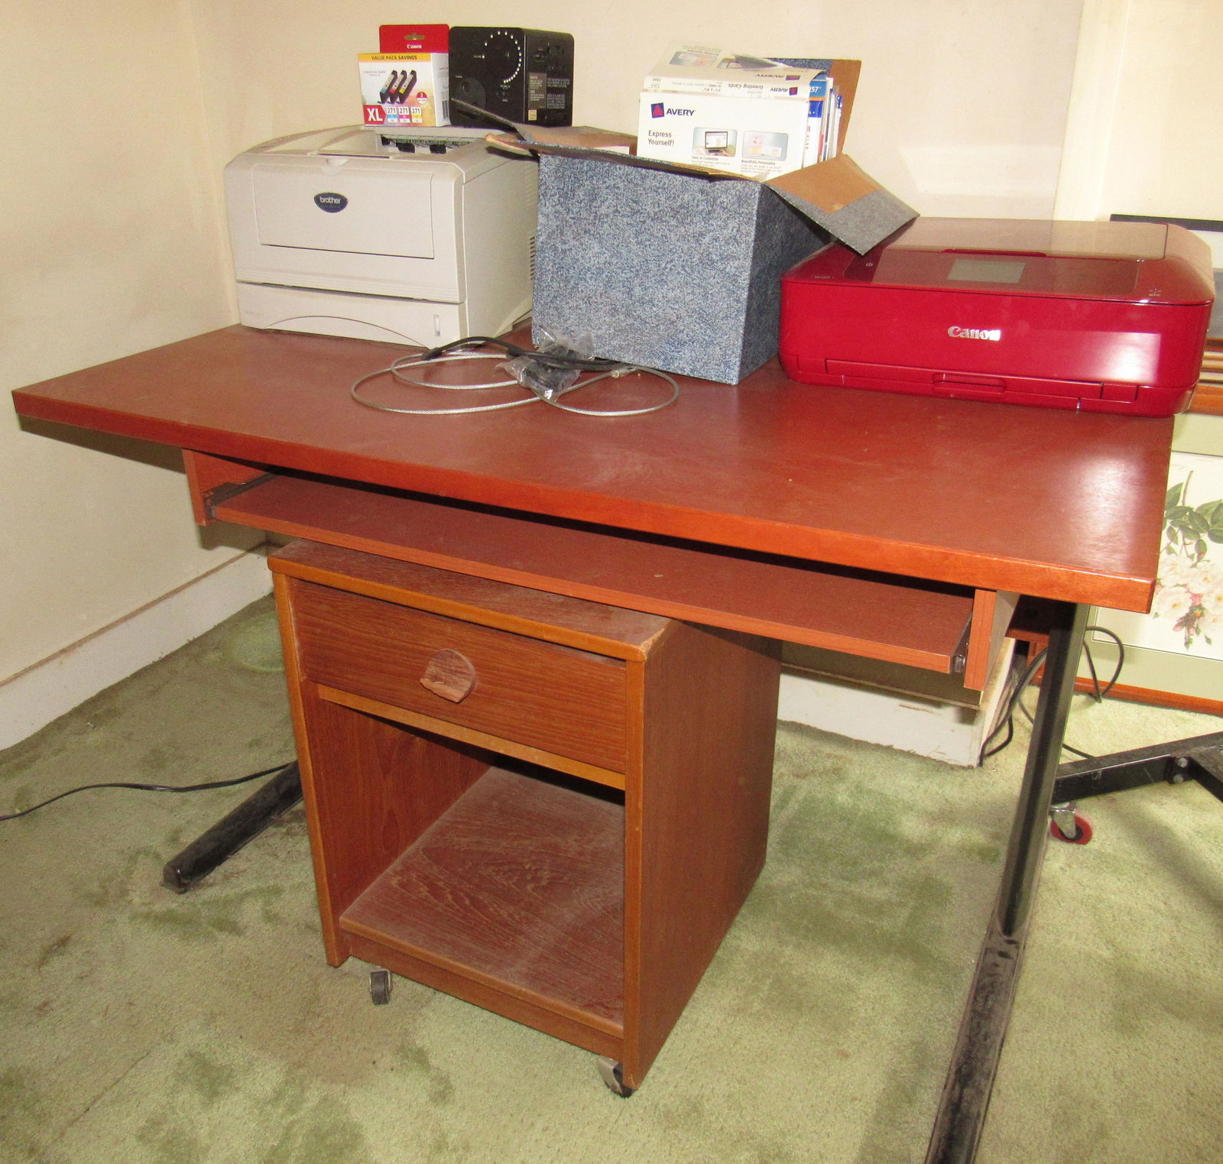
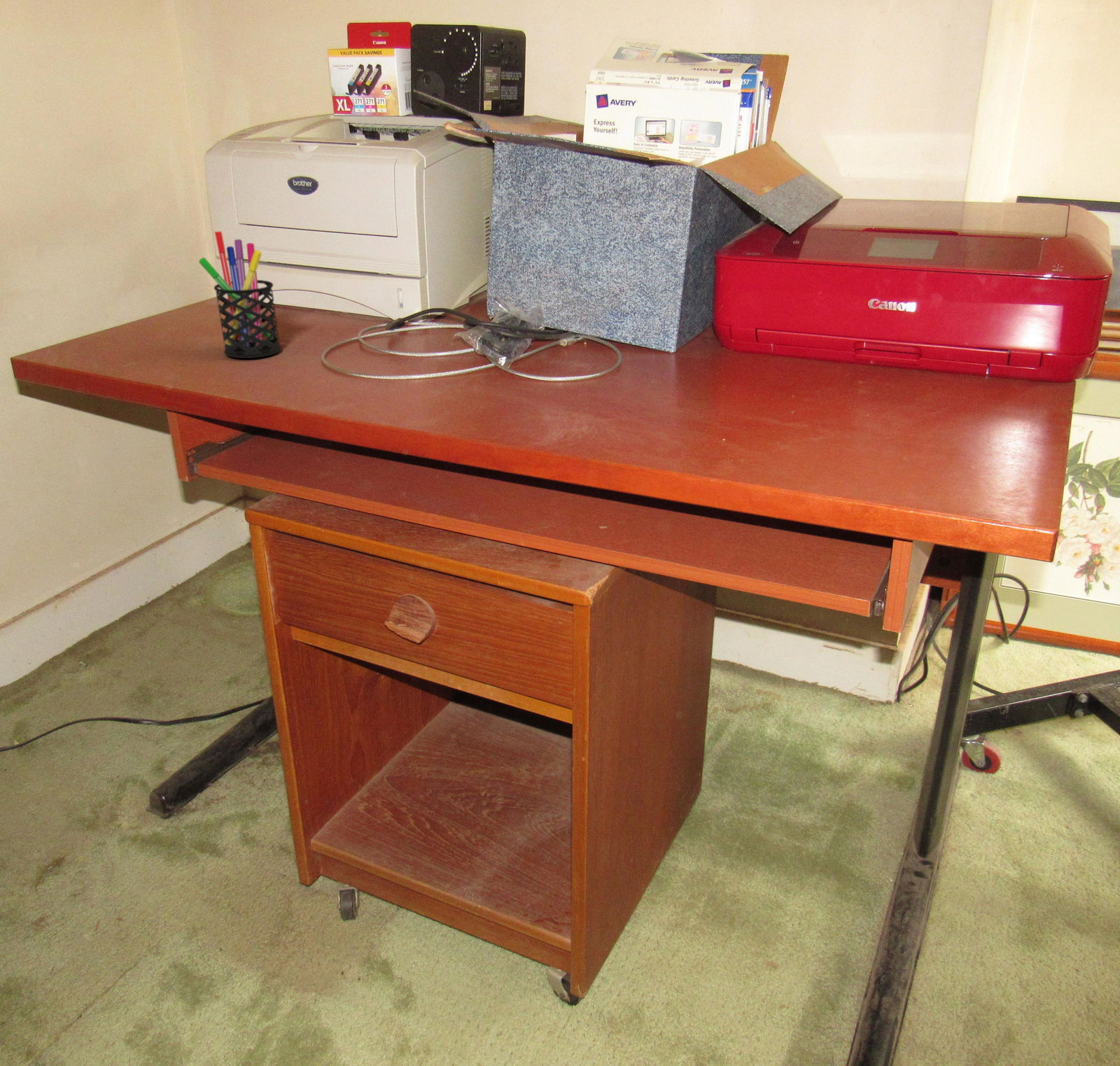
+ pen holder (237, 295)
